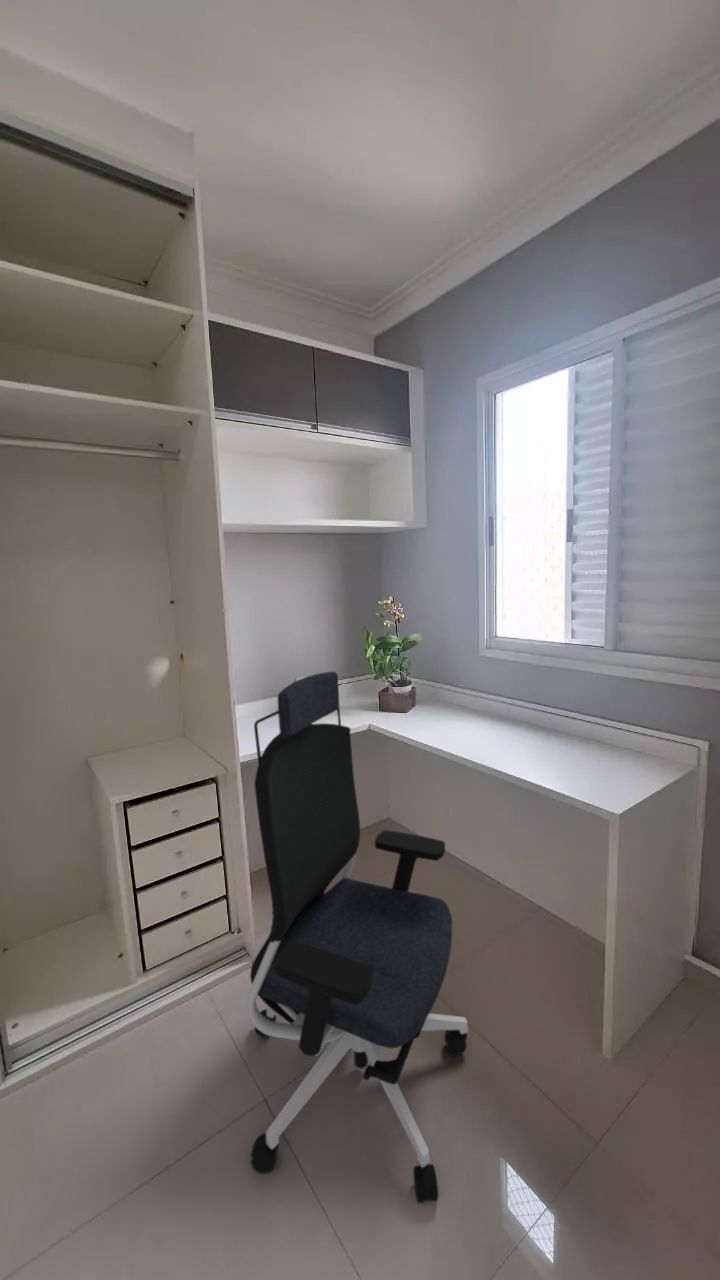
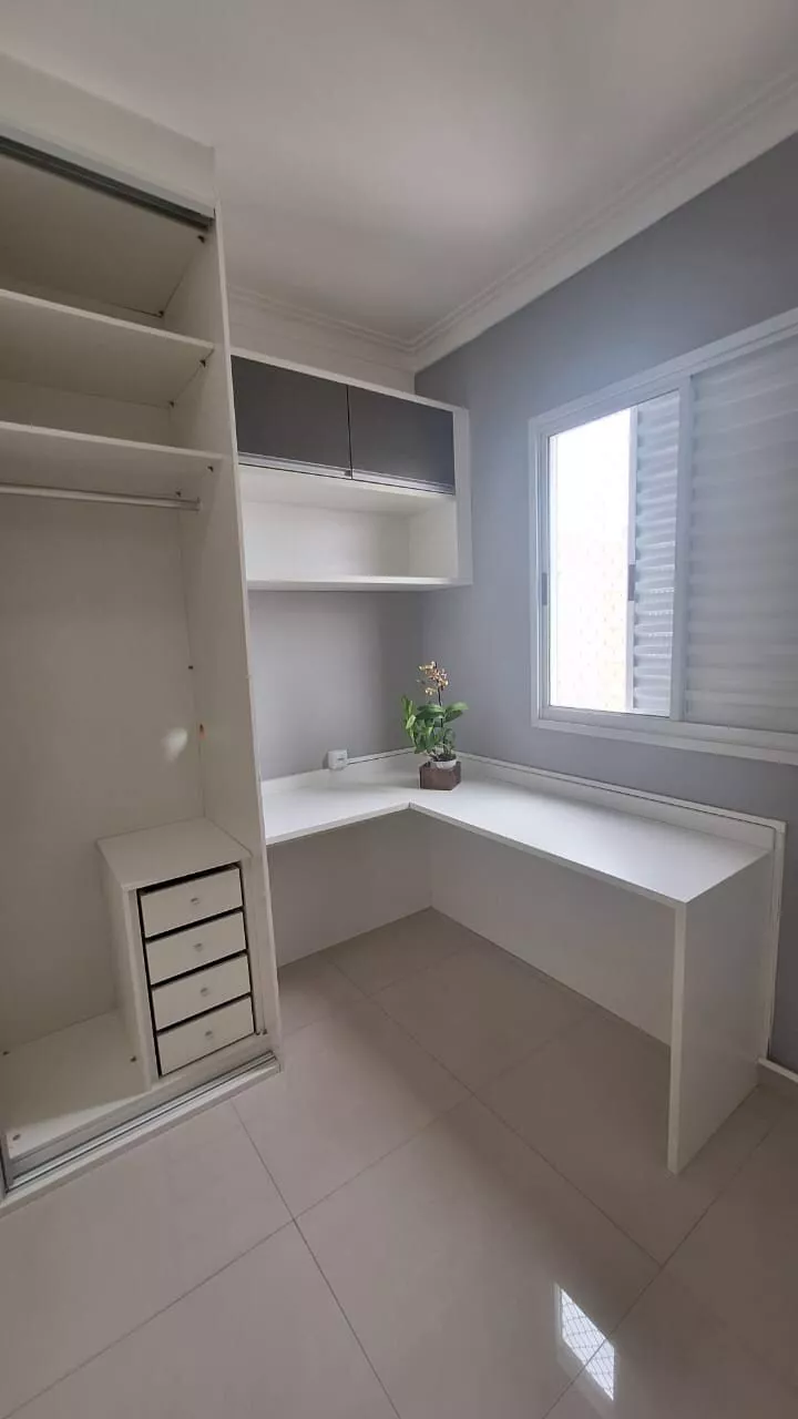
- office chair (339, 885)
